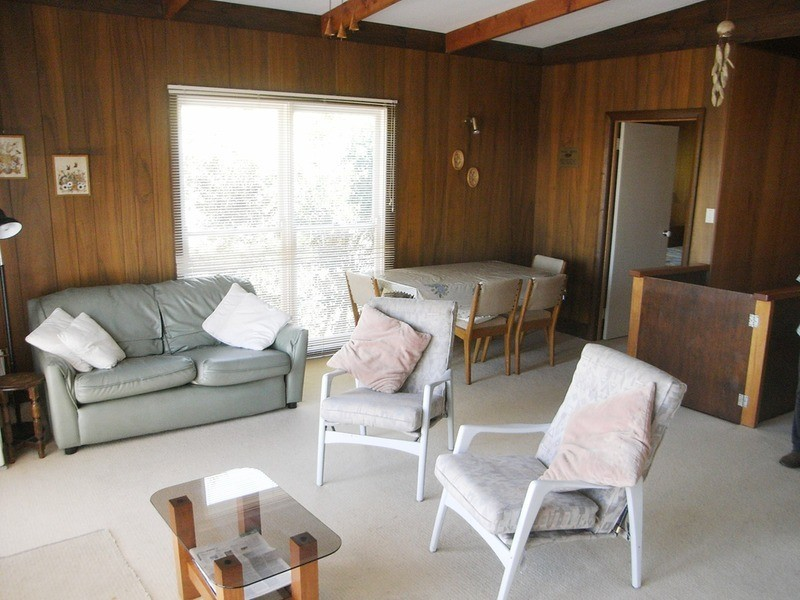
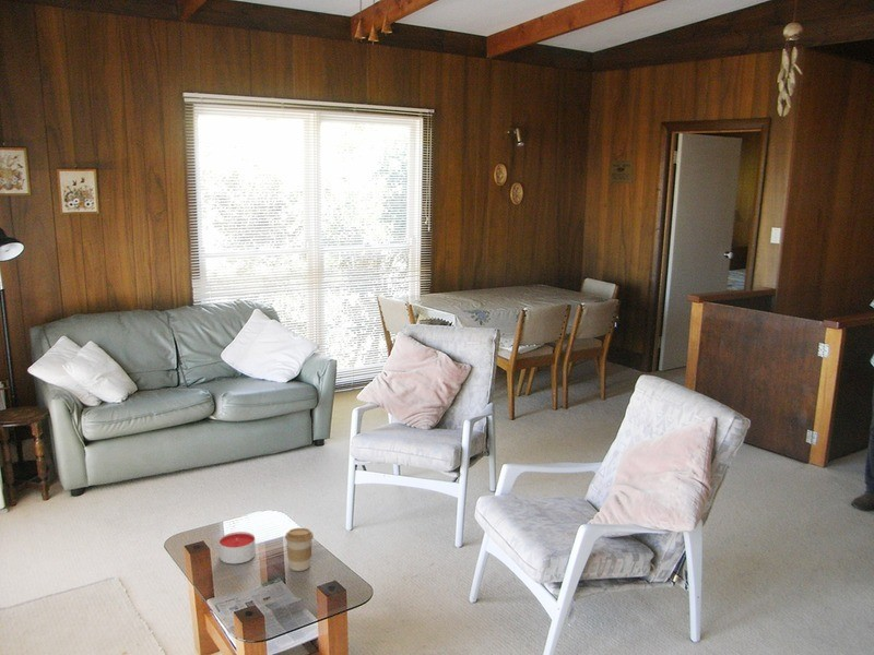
+ candle (237, 547)
+ coffee cup (299, 548)
